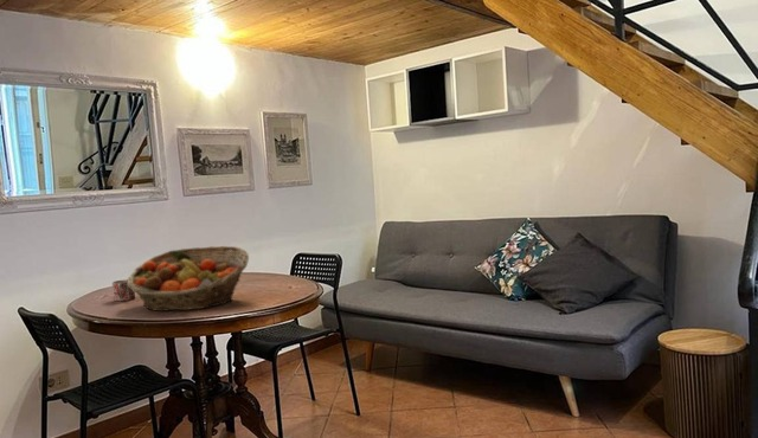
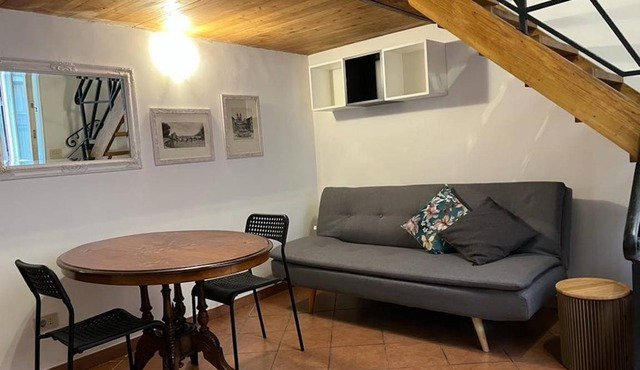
- fruit basket (190, 277)
- mug (121, 290)
